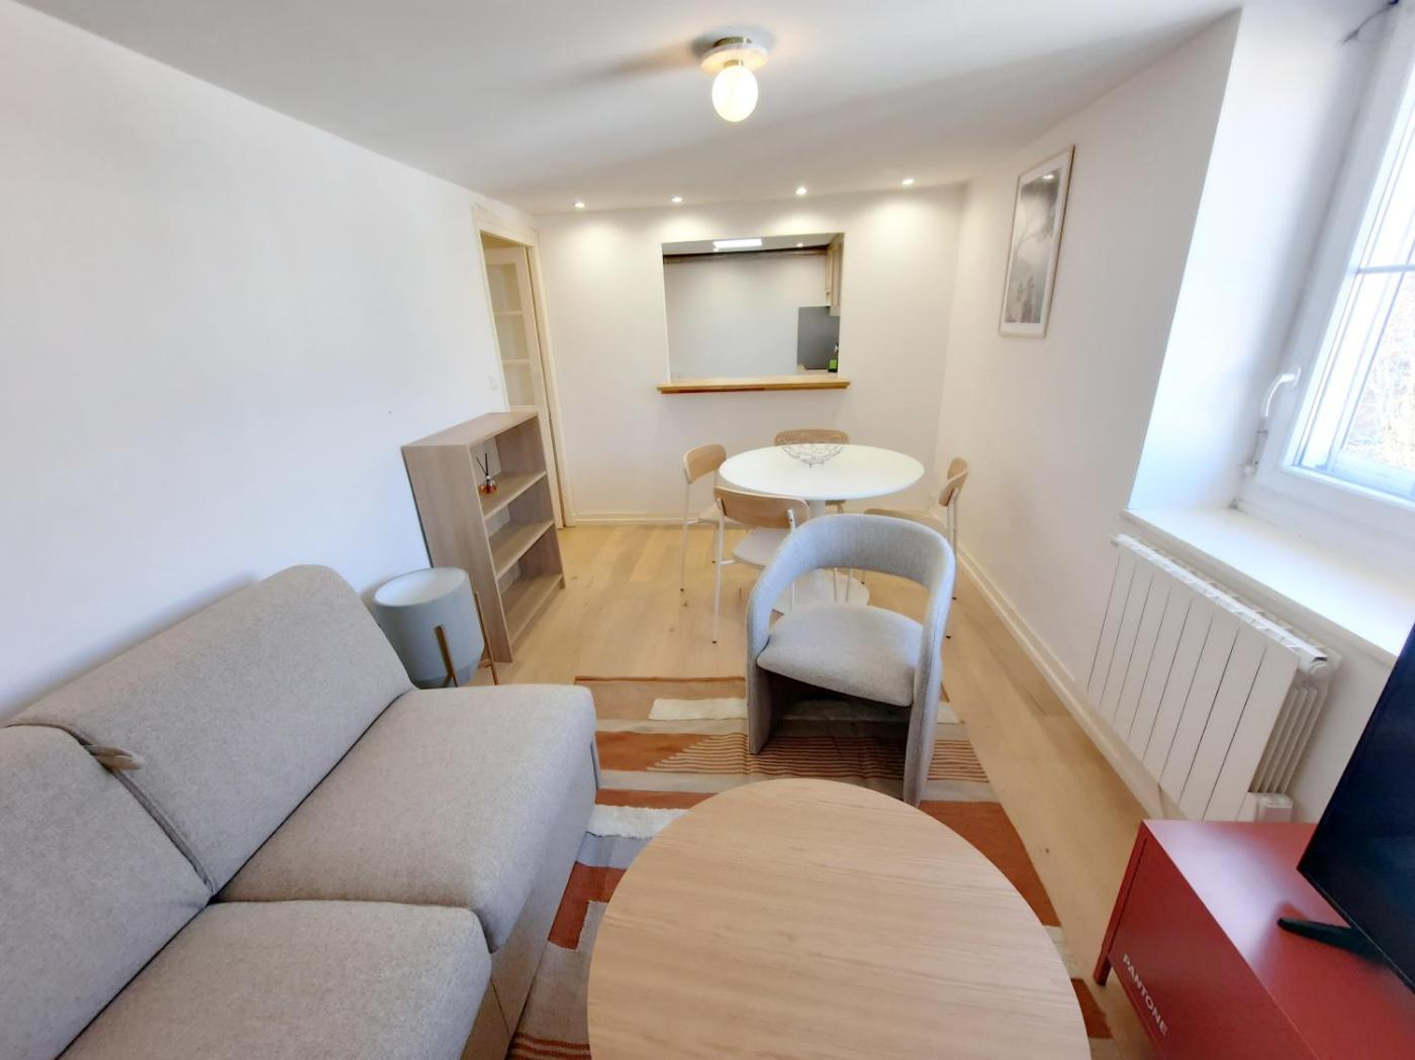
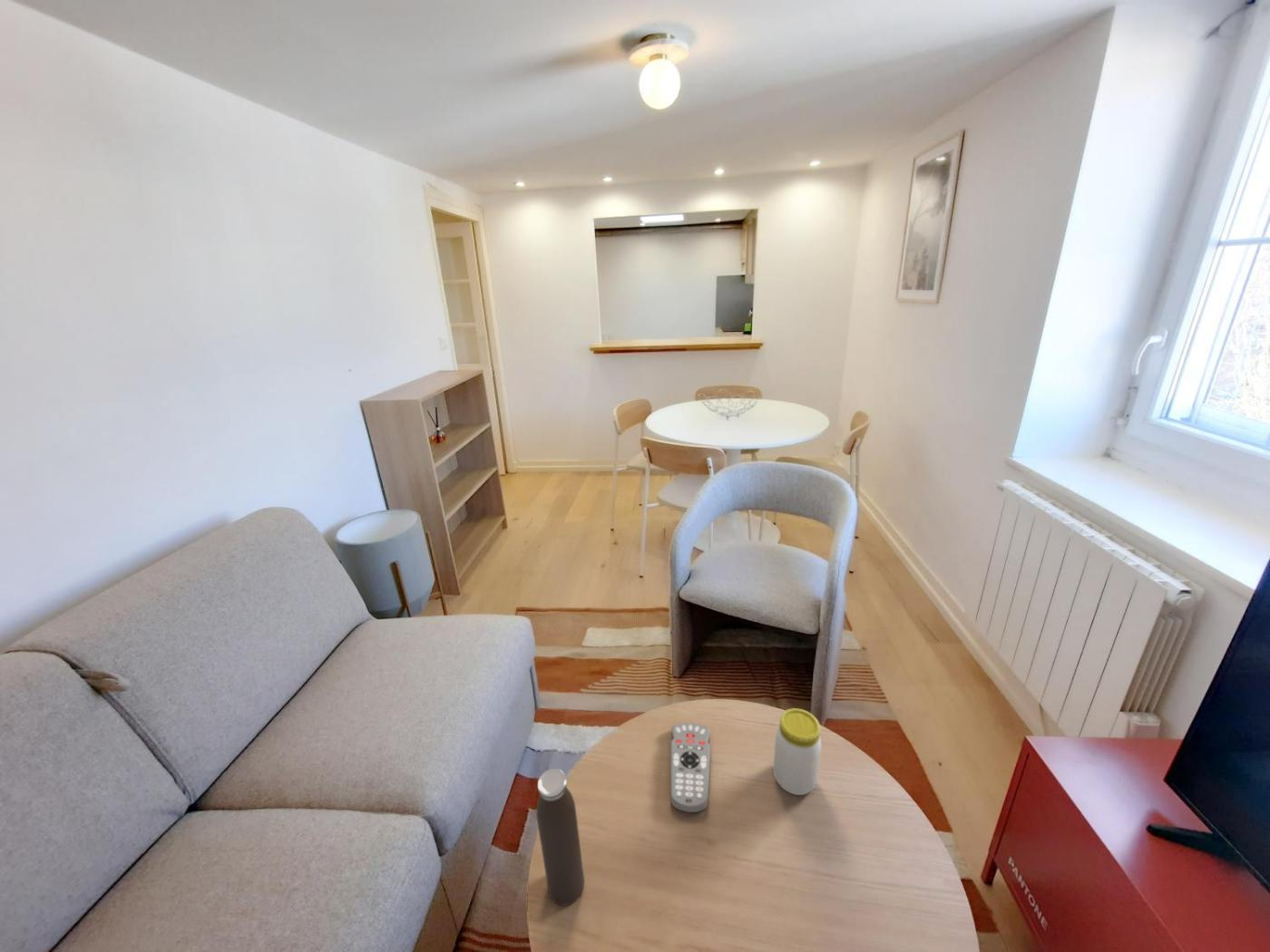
+ jar (796, 751)
+ remote control (689, 763)
+ water bottle (559, 835)
